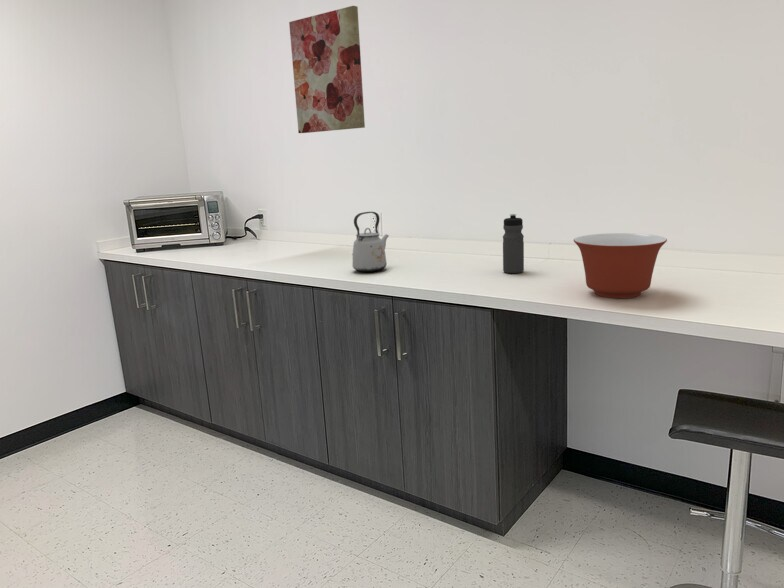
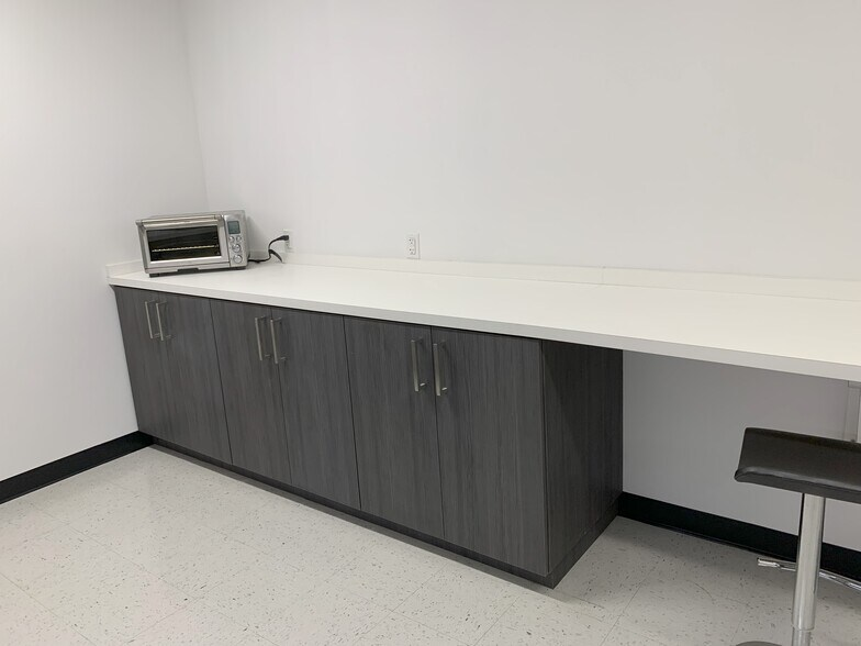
- water bottle (513, 243)
- kettle (372, 240)
- wall art (326, 73)
- mixing bowl (618, 266)
